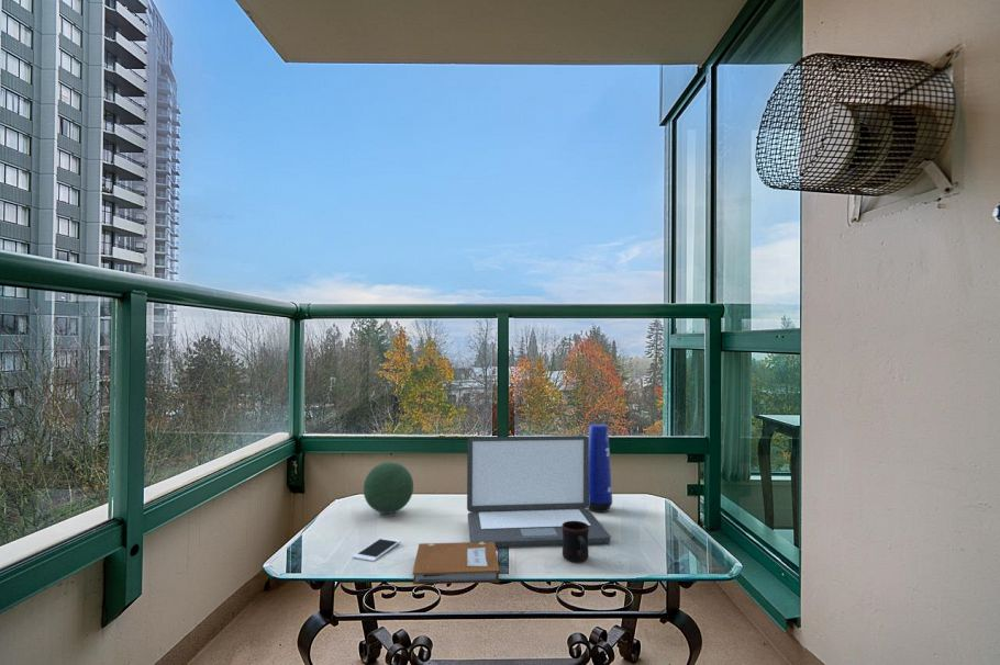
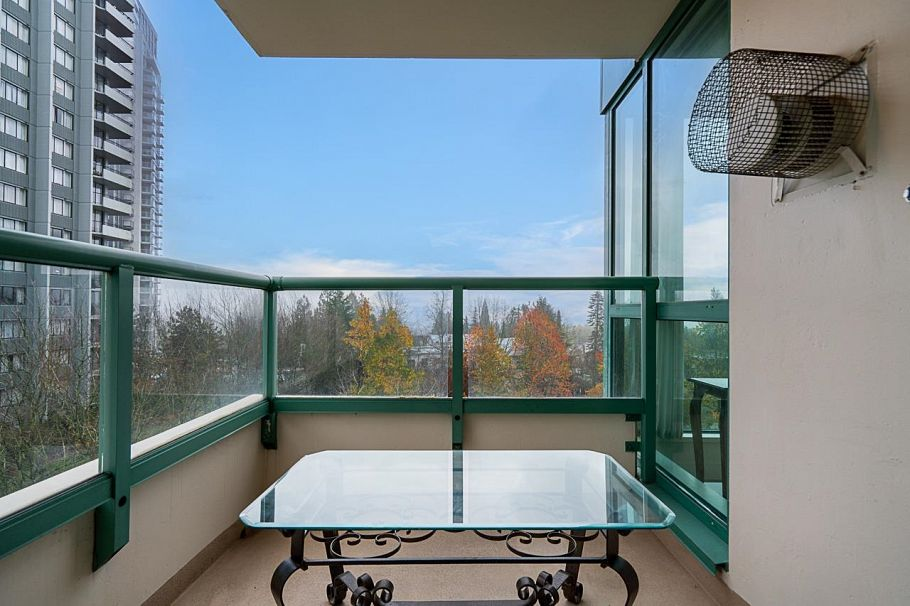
- decorative orb (388, 487)
- vase (598, 466)
- mug (577, 543)
- laptop (534, 487)
- notebook (458, 561)
- cell phone (377, 549)
